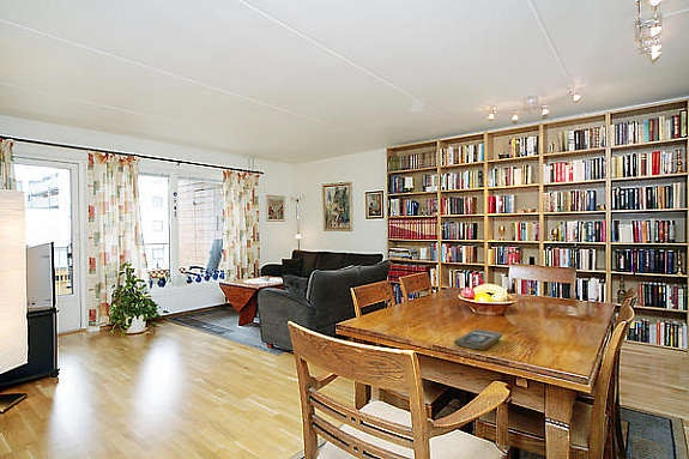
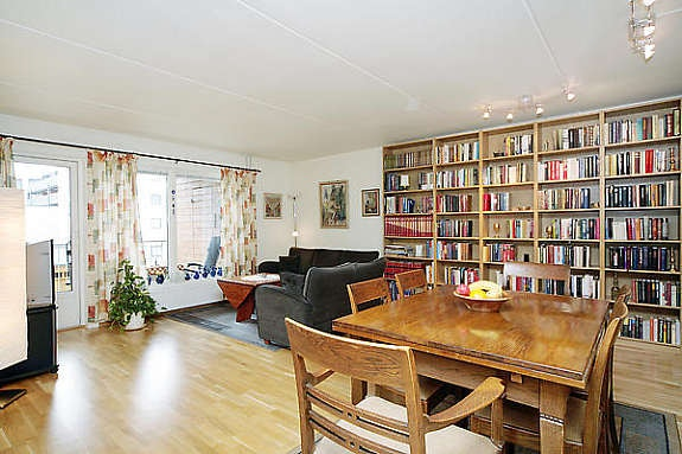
- book (478, 338)
